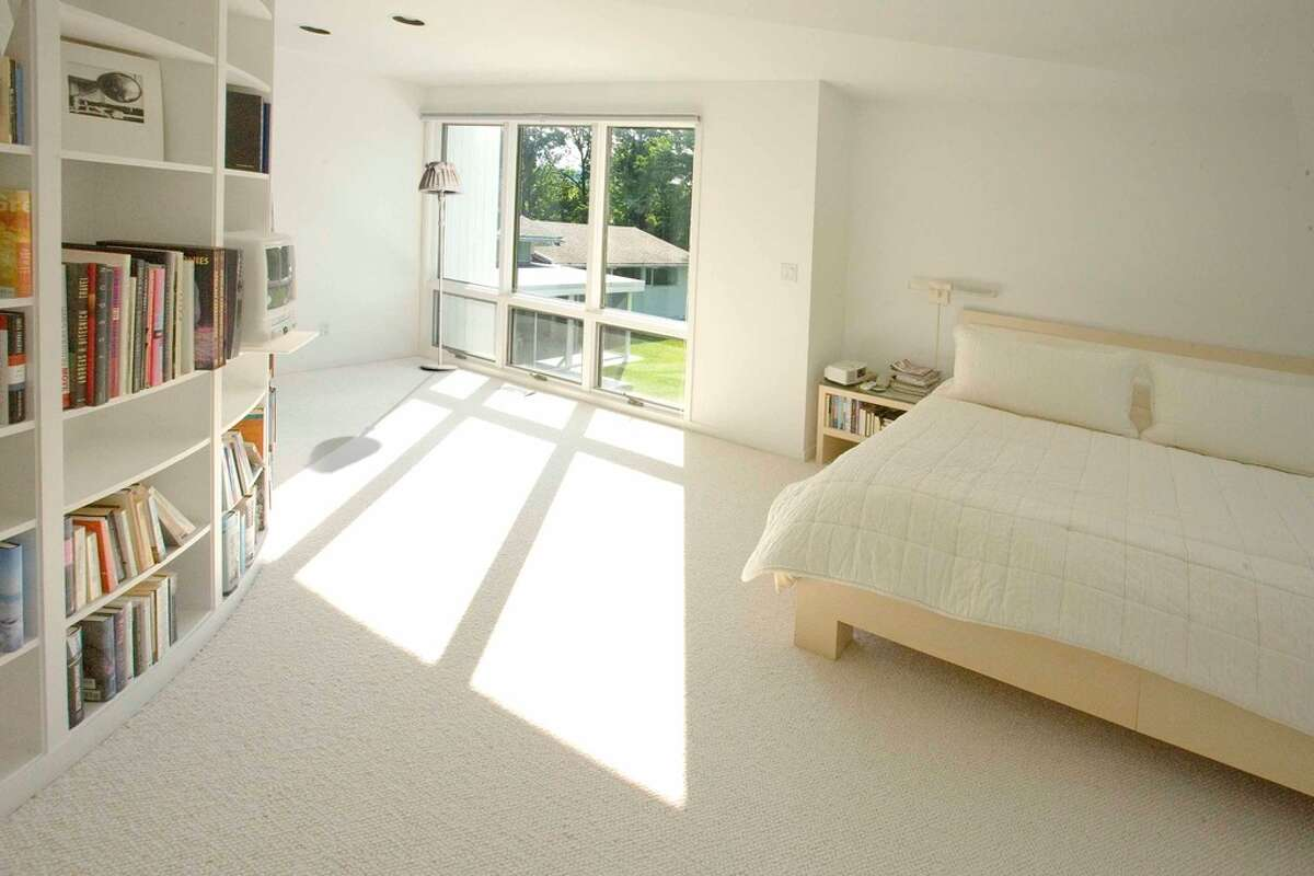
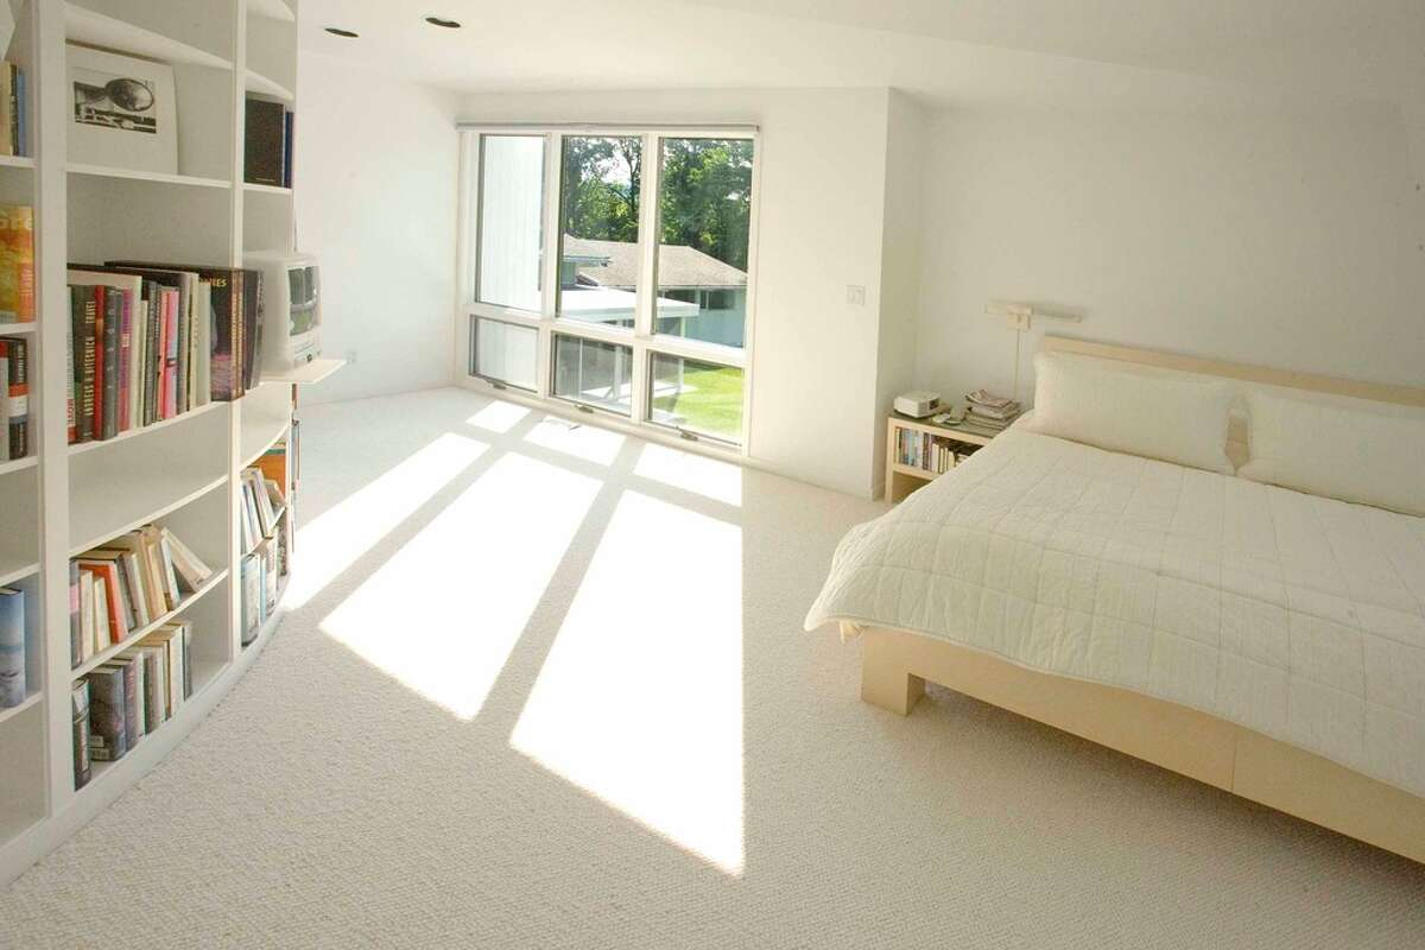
- floor lamp (440, 266)
